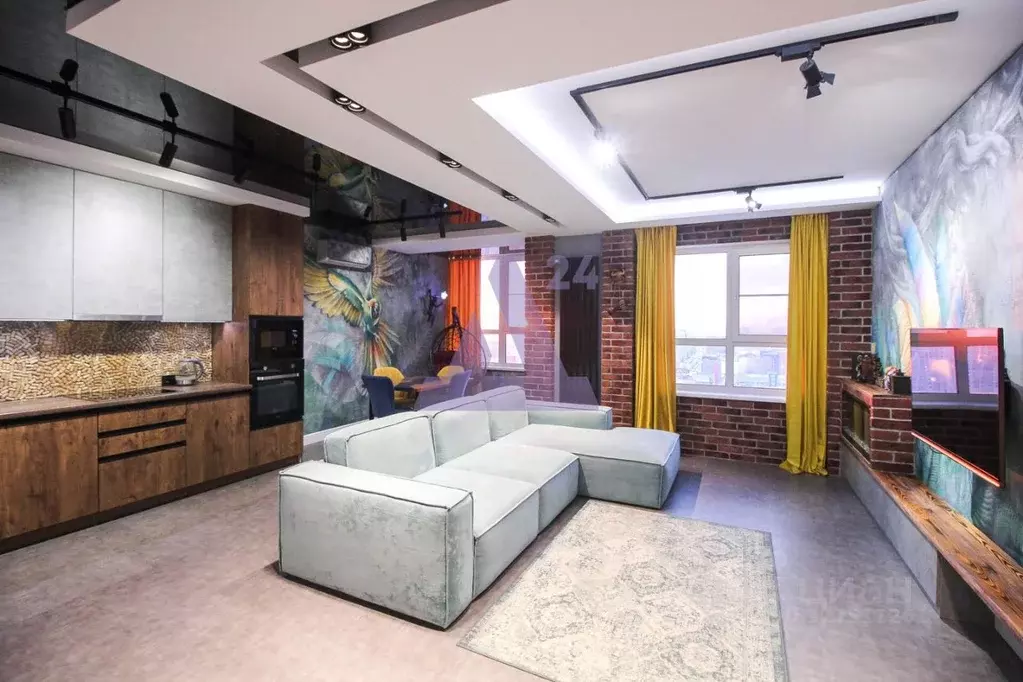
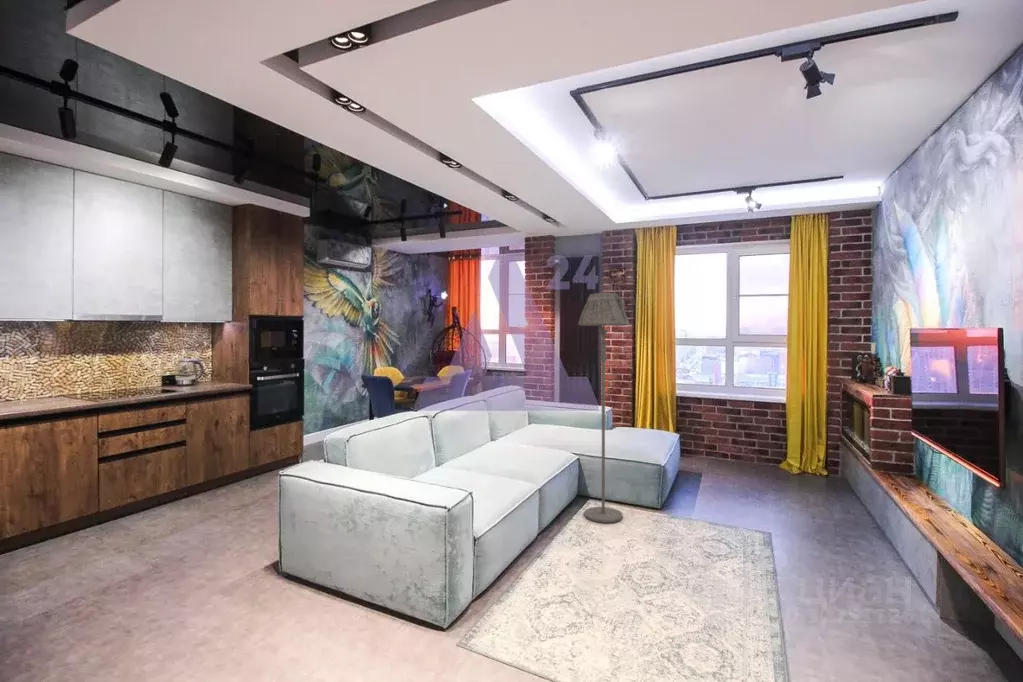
+ floor lamp (603, 404)
